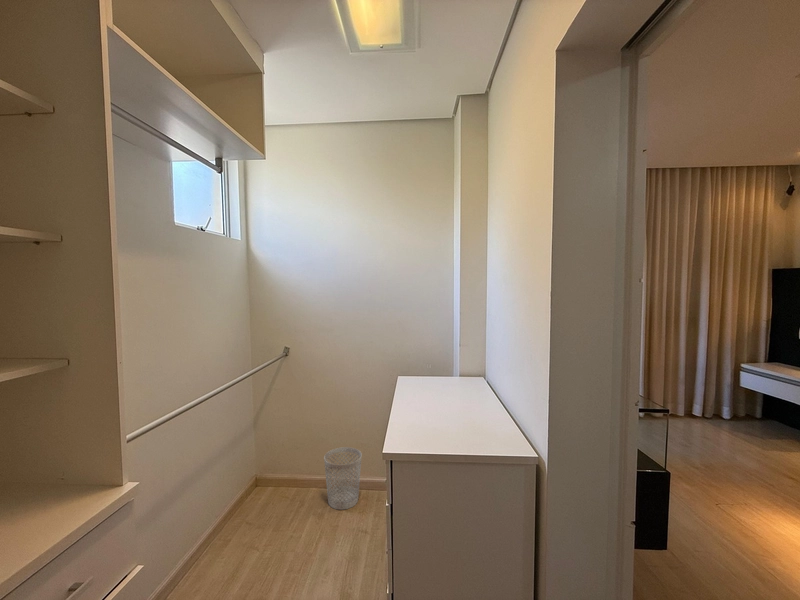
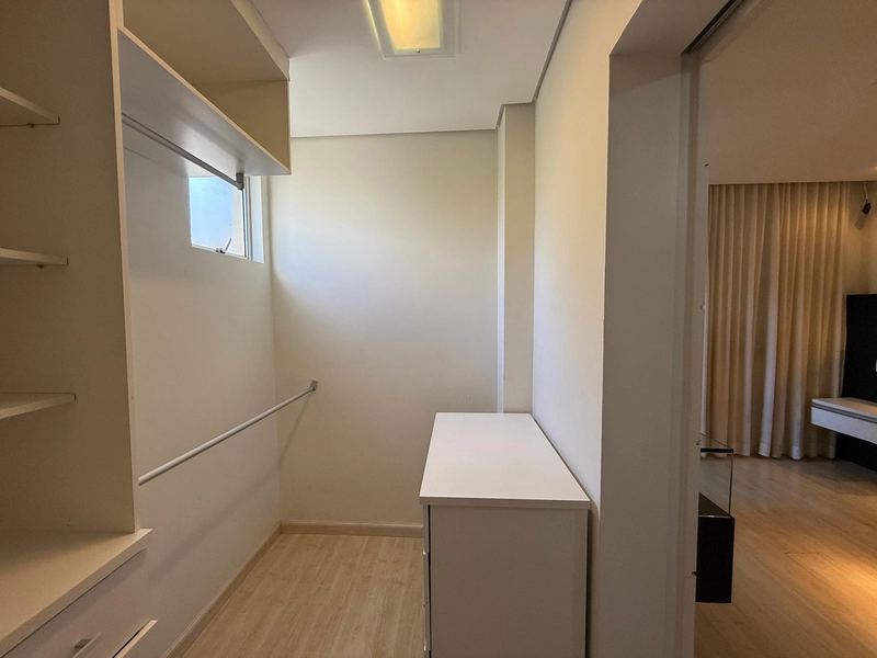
- wastebasket (343, 478)
